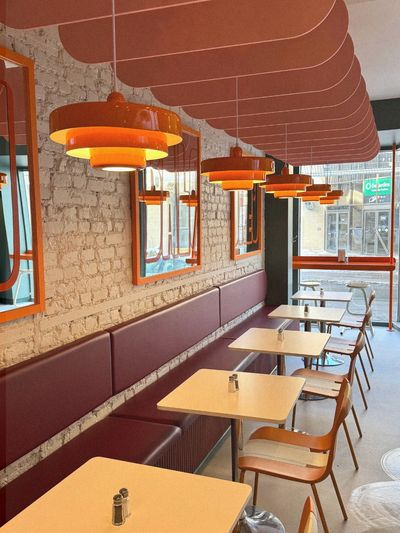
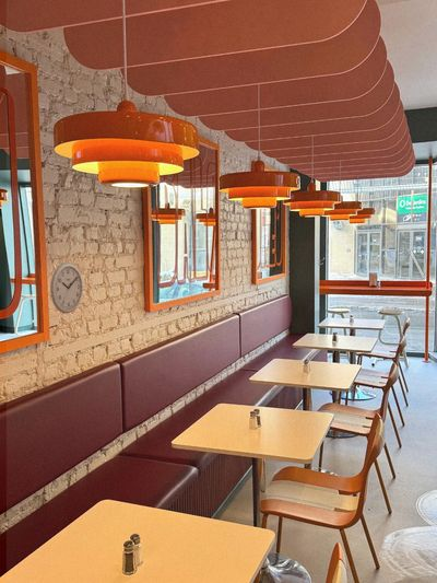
+ wall clock (68, 288)
